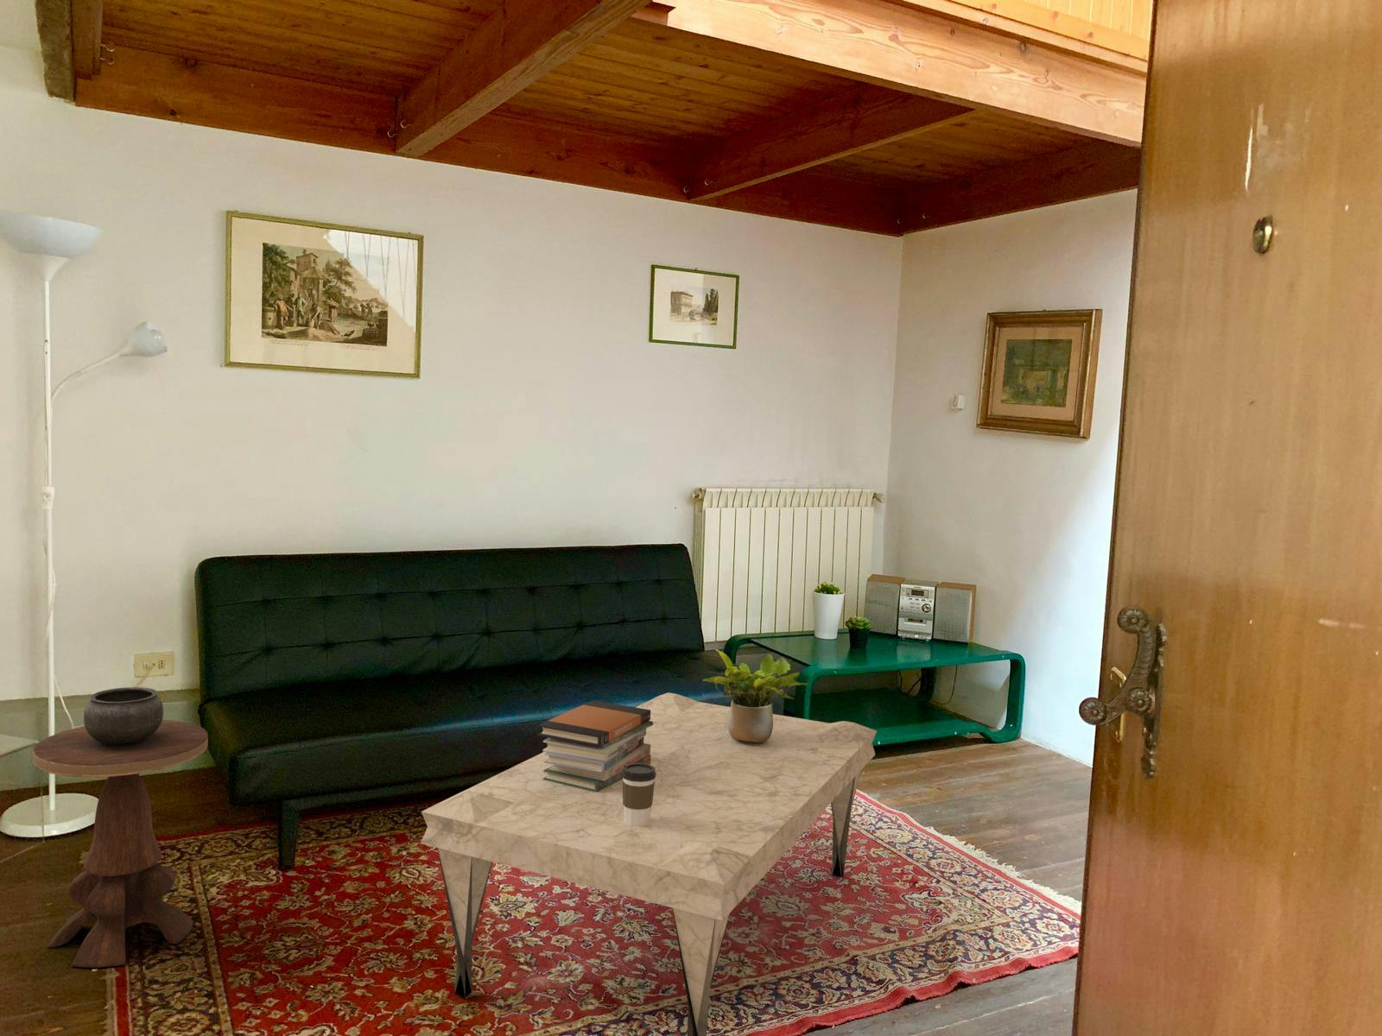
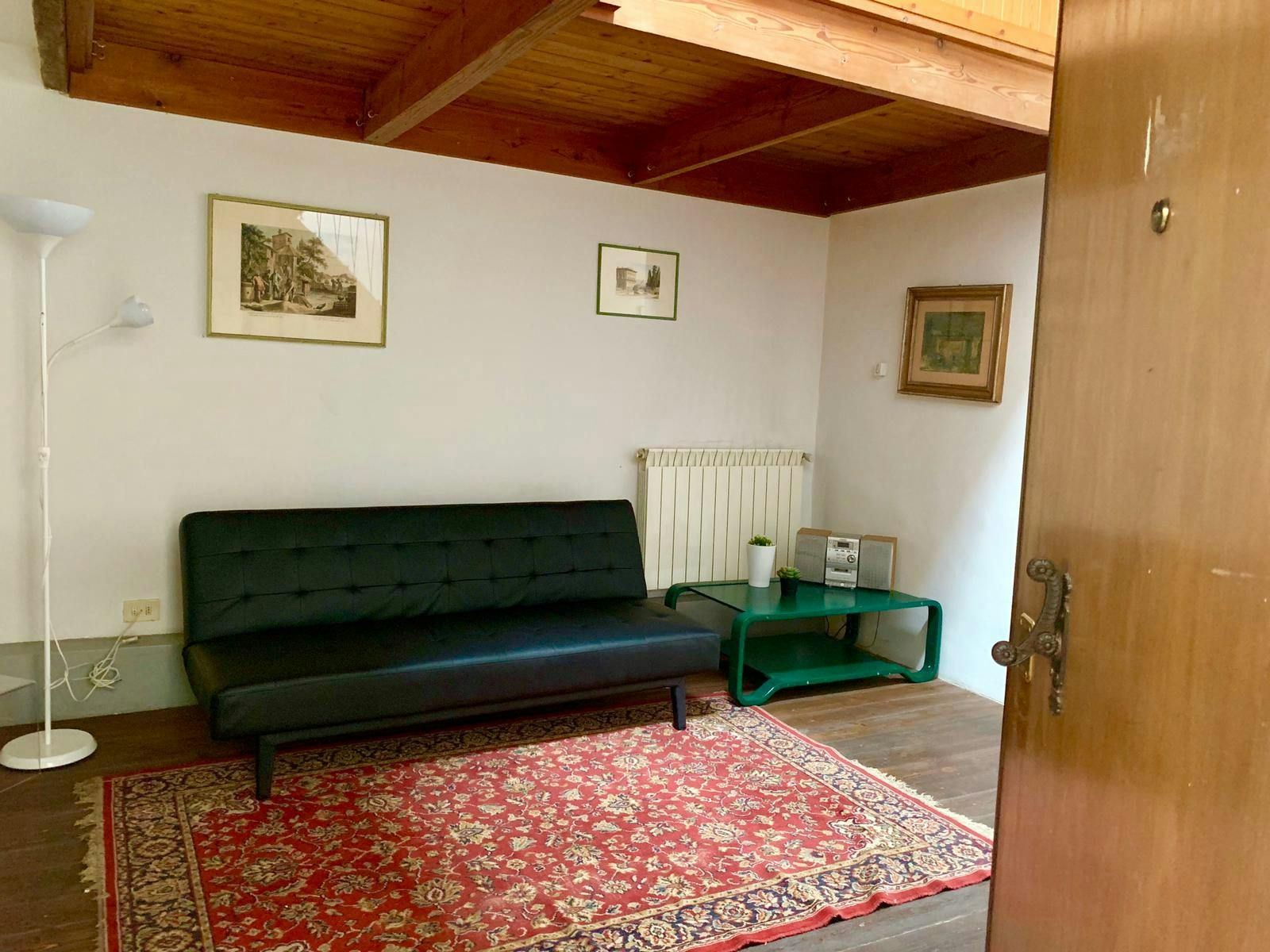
- side table (123, 815)
- potted plant (754, 695)
- coffee table (680, 840)
- coffee cup (638, 793)
- book stack (596, 743)
